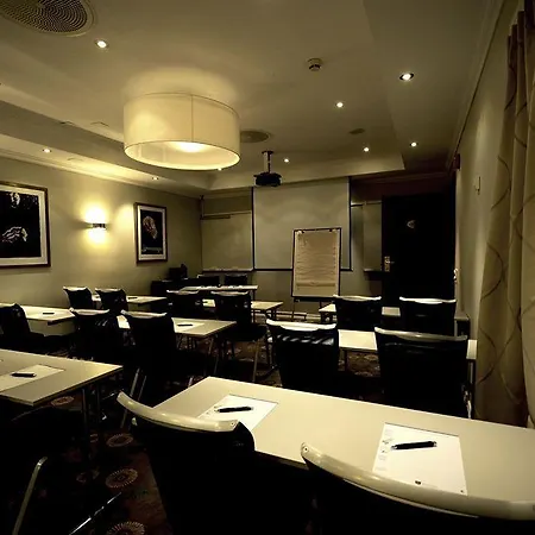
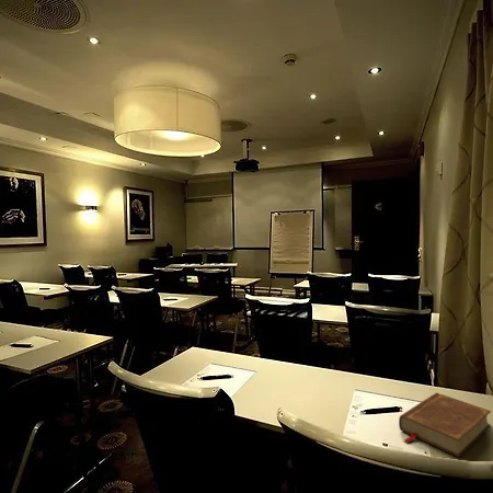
+ book (445, 420)
